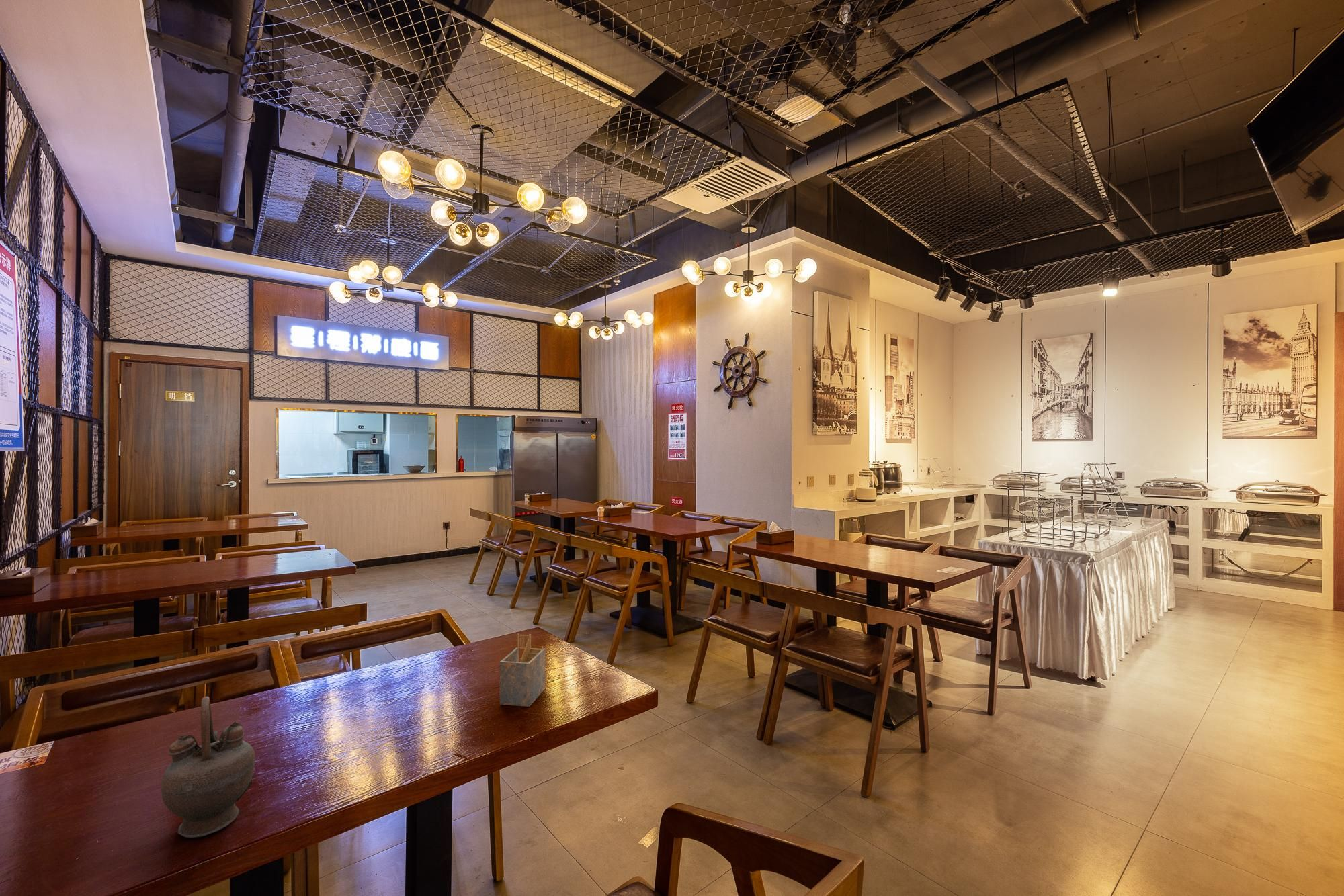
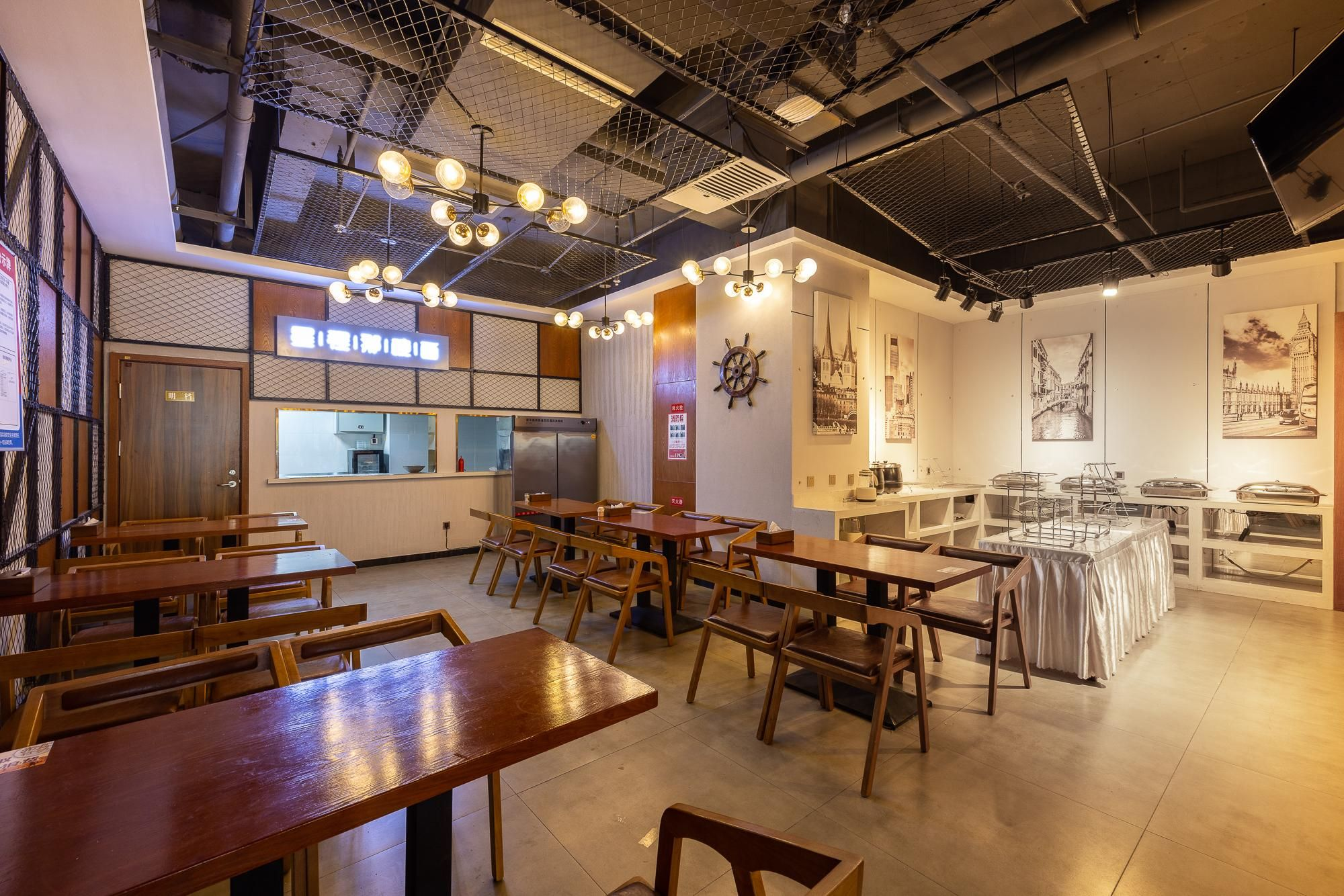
- napkin holder (523, 668)
- teapot (211, 756)
